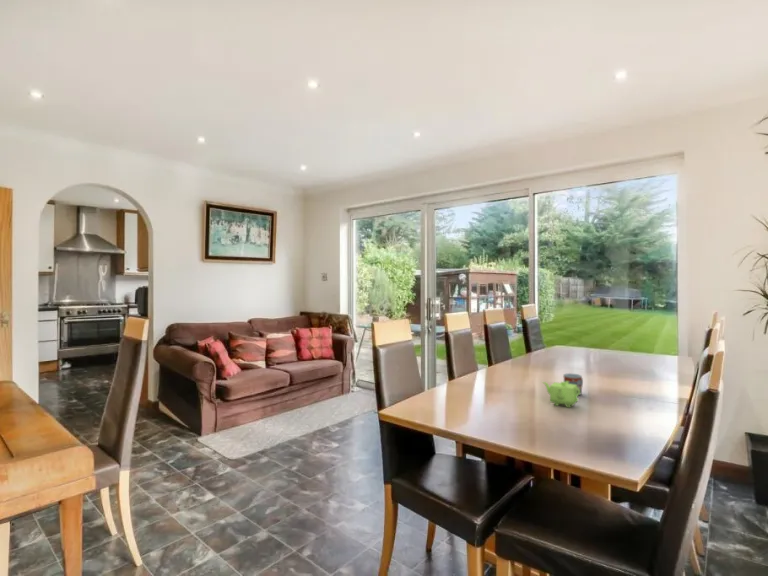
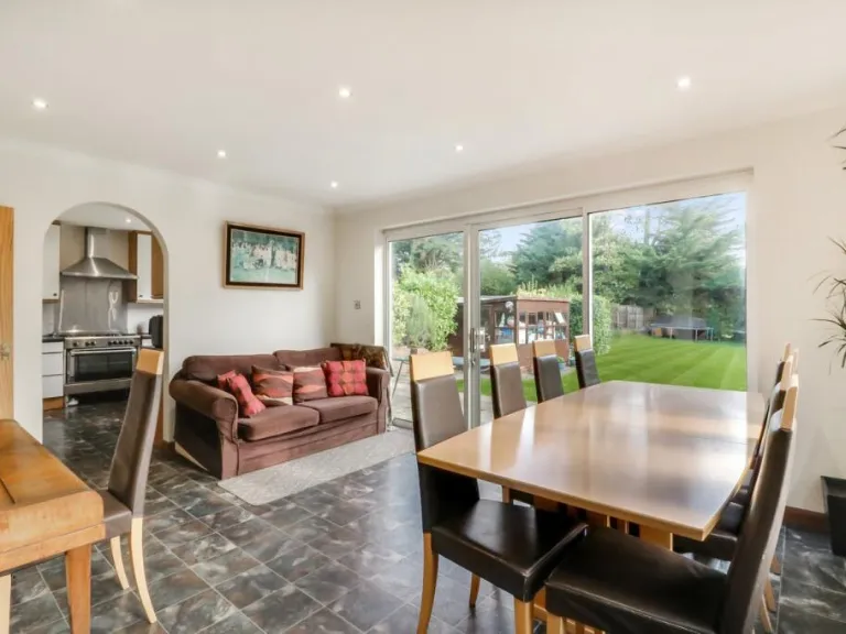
- teapot (560, 392)
- cup (574, 383)
